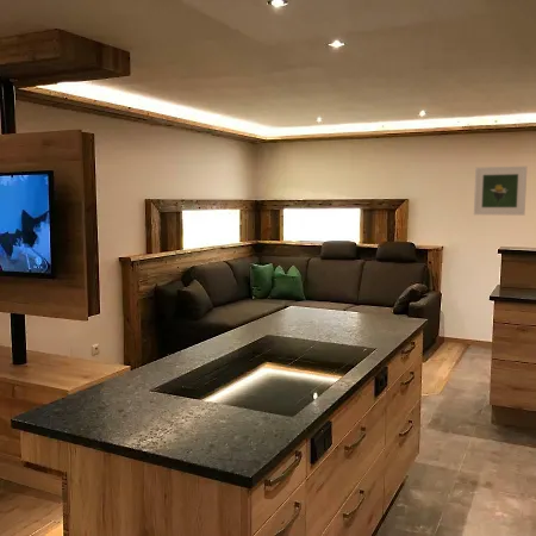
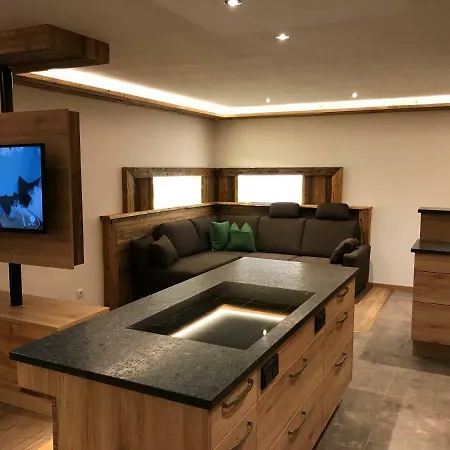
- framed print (499, 191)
